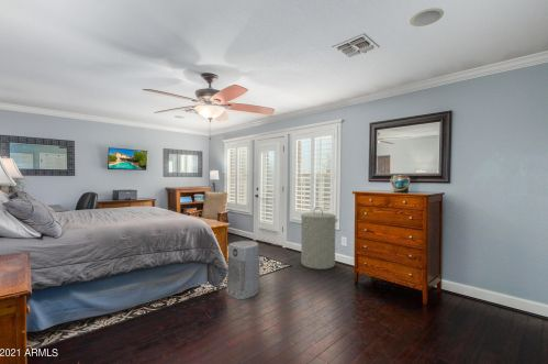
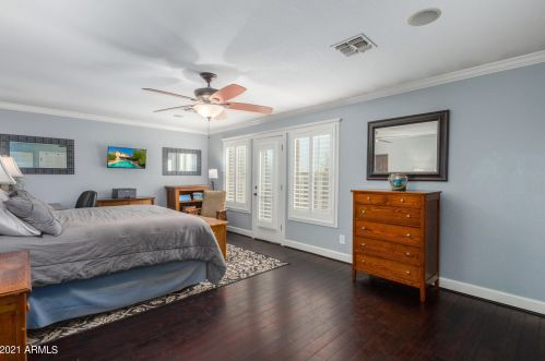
- air purifier (244, 267)
- laundry hamper (317, 235)
